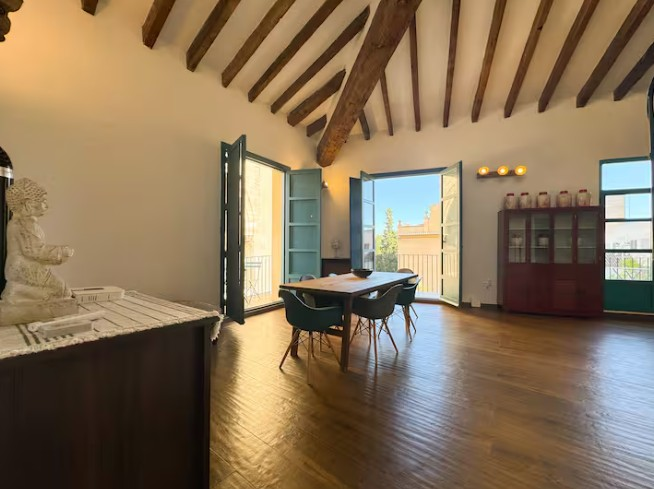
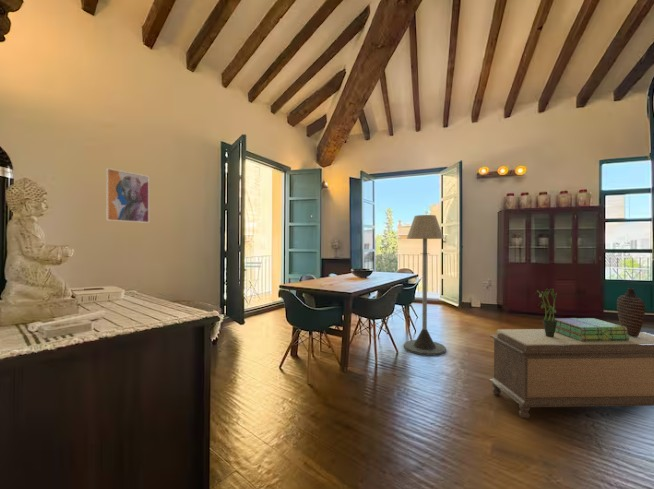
+ bench (582, 369)
+ stack of books (588, 328)
+ wall art (128, 197)
+ potted plant (546, 311)
+ decorative vase (630, 311)
+ floor lamp (424, 282)
